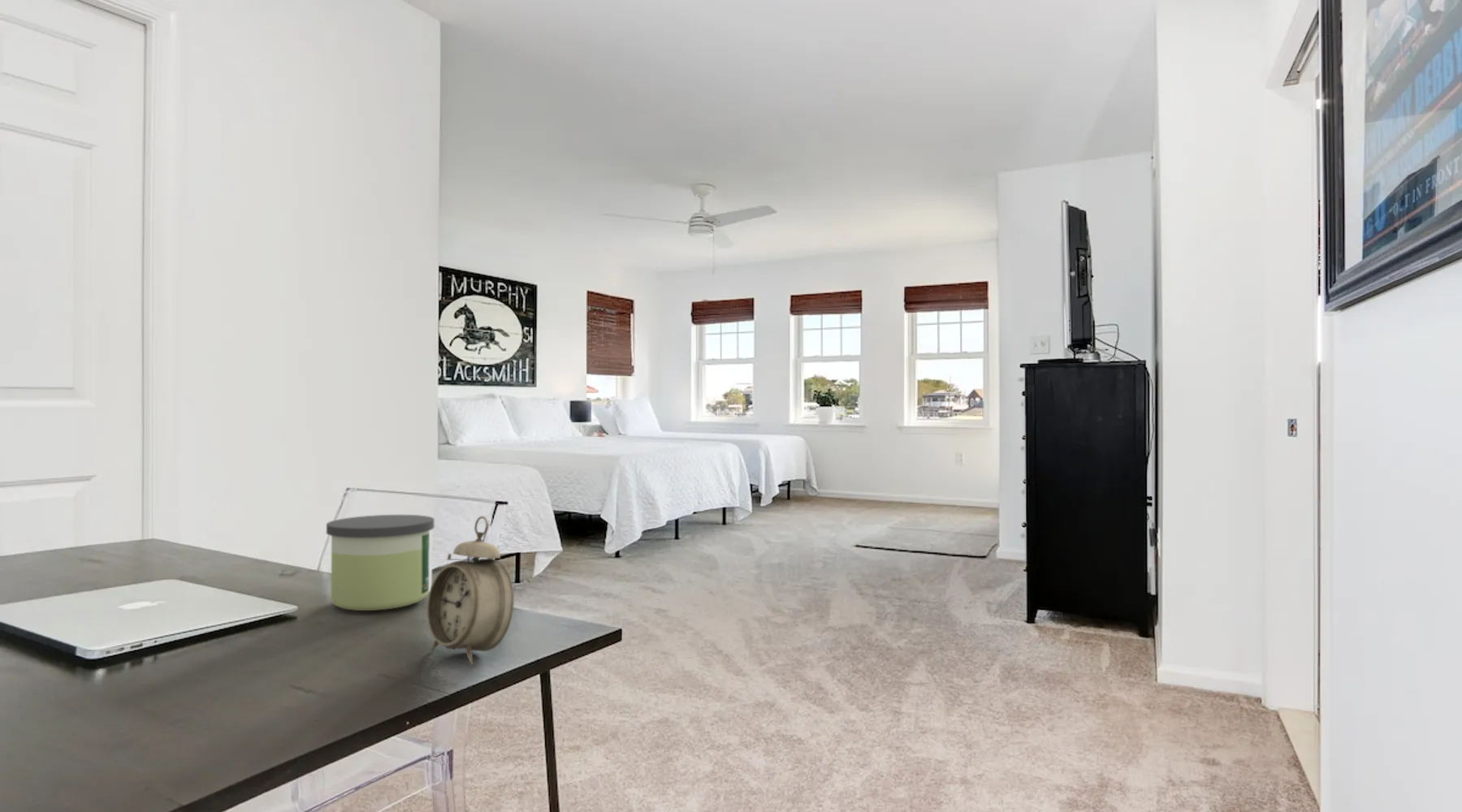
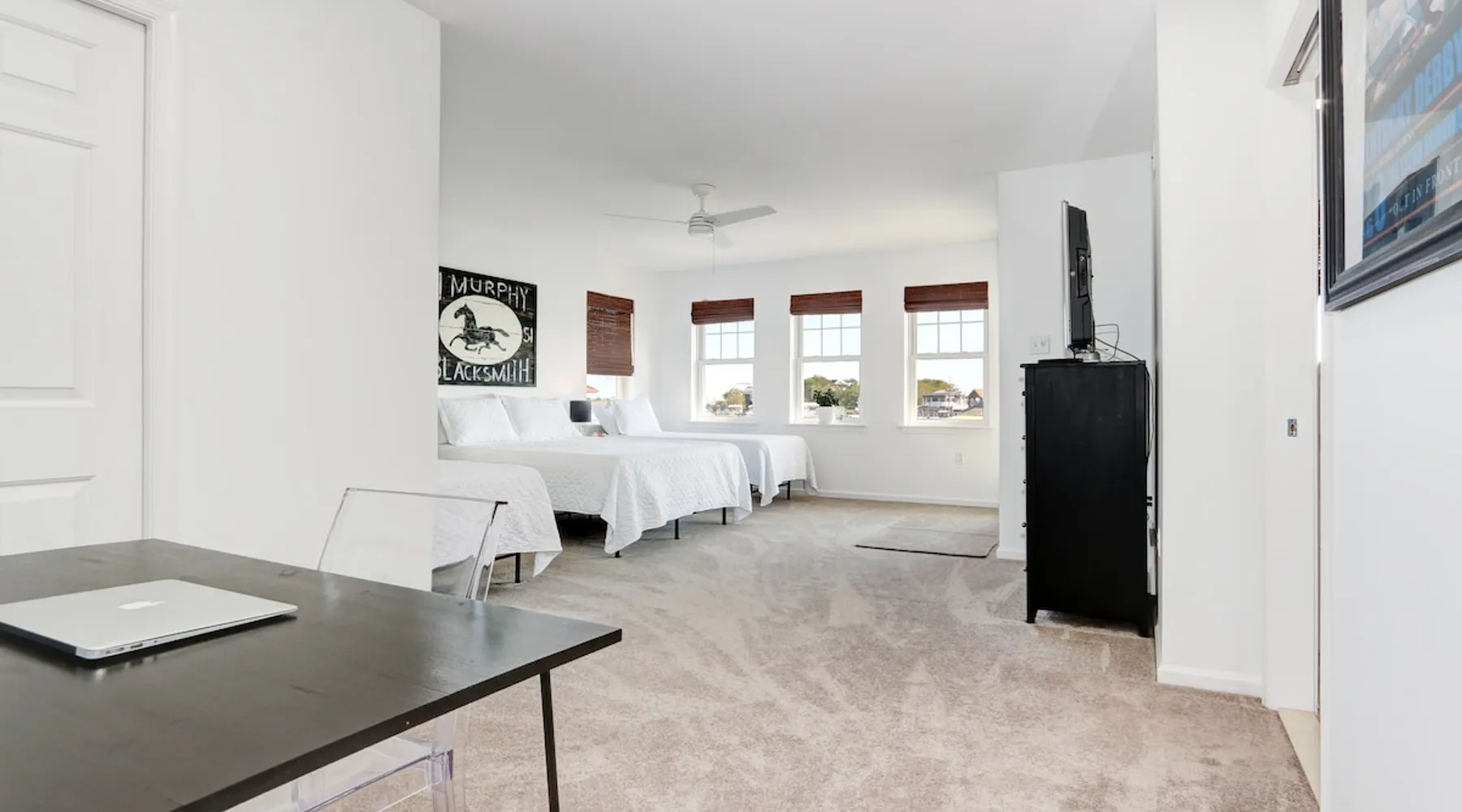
- alarm clock (469, 585)
- candle (381, 561)
